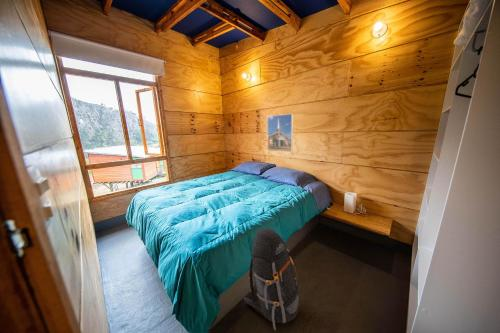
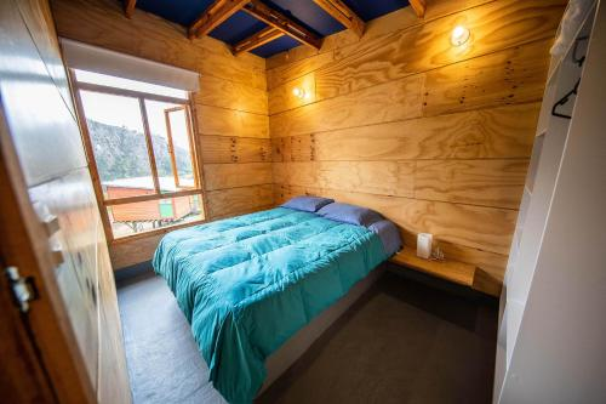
- backpack (272, 272)
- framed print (279, 133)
